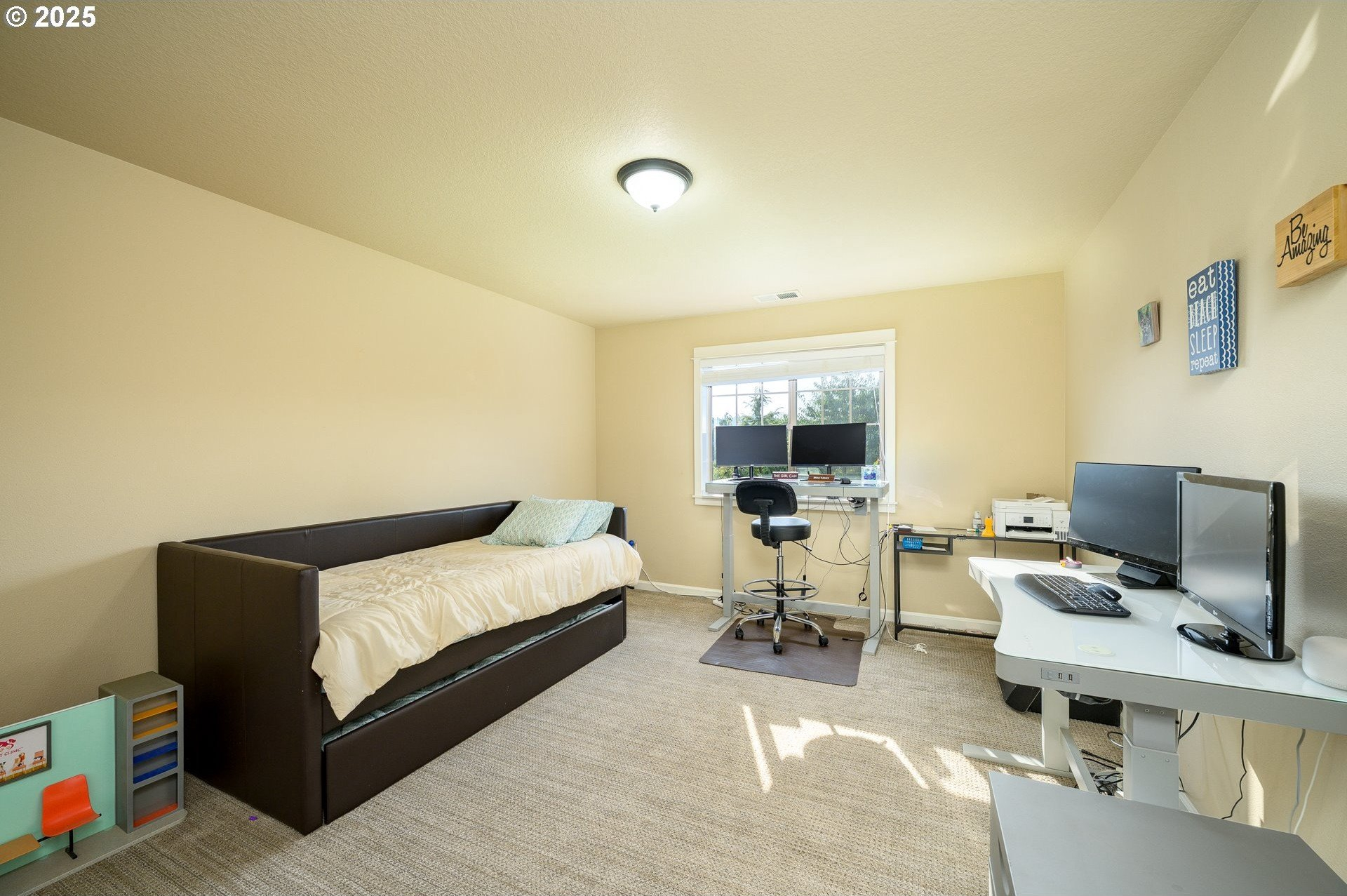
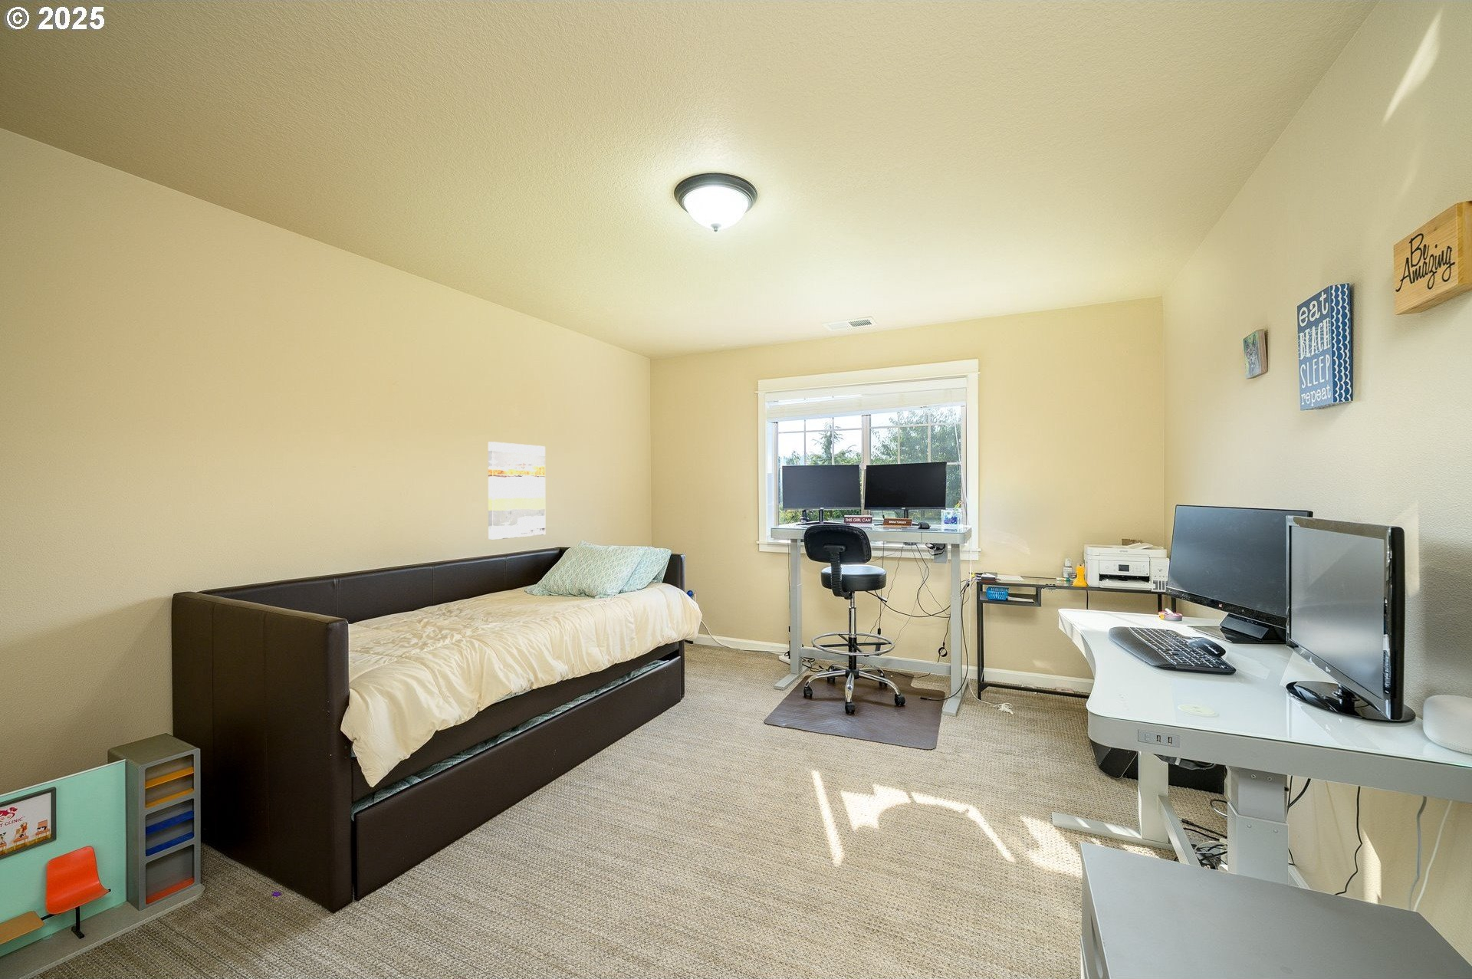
+ wall art (518, 491)
